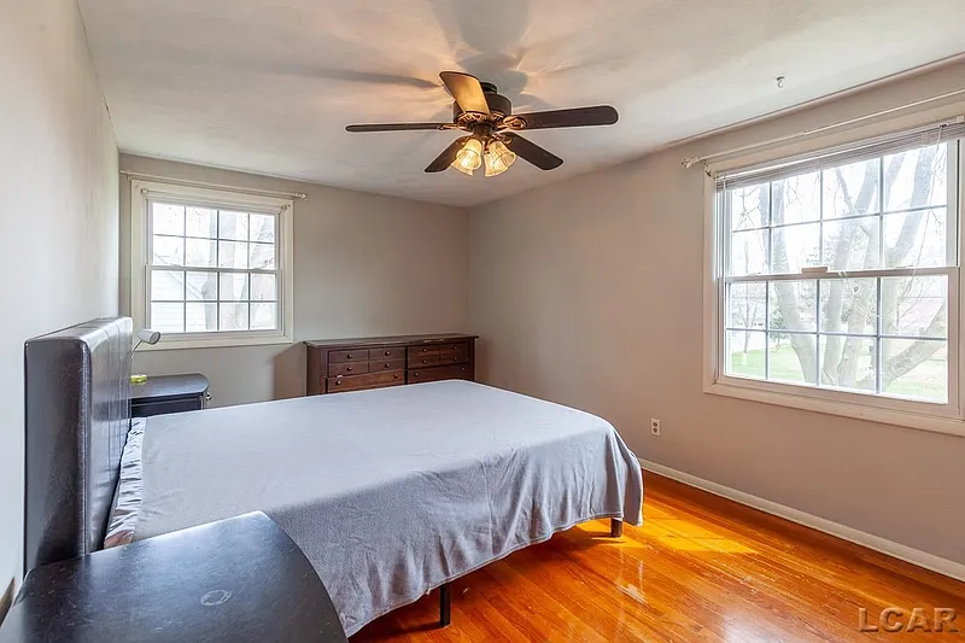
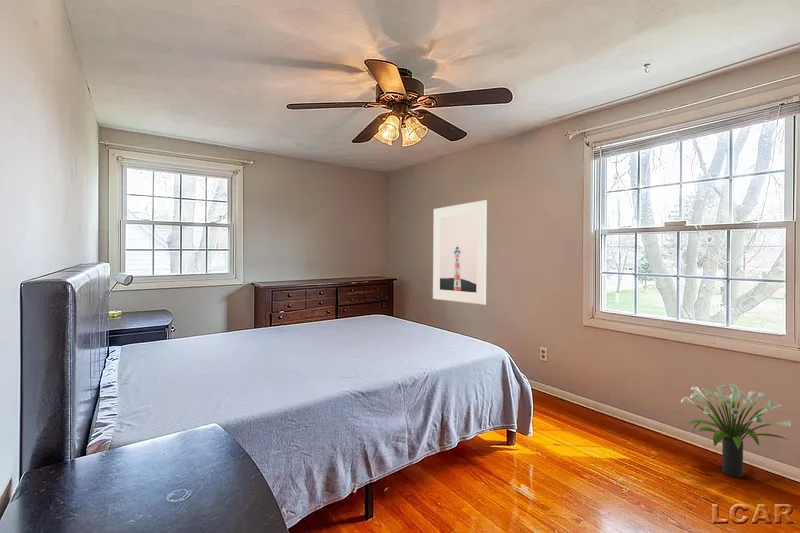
+ potted plant (736, 429)
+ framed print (457, 253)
